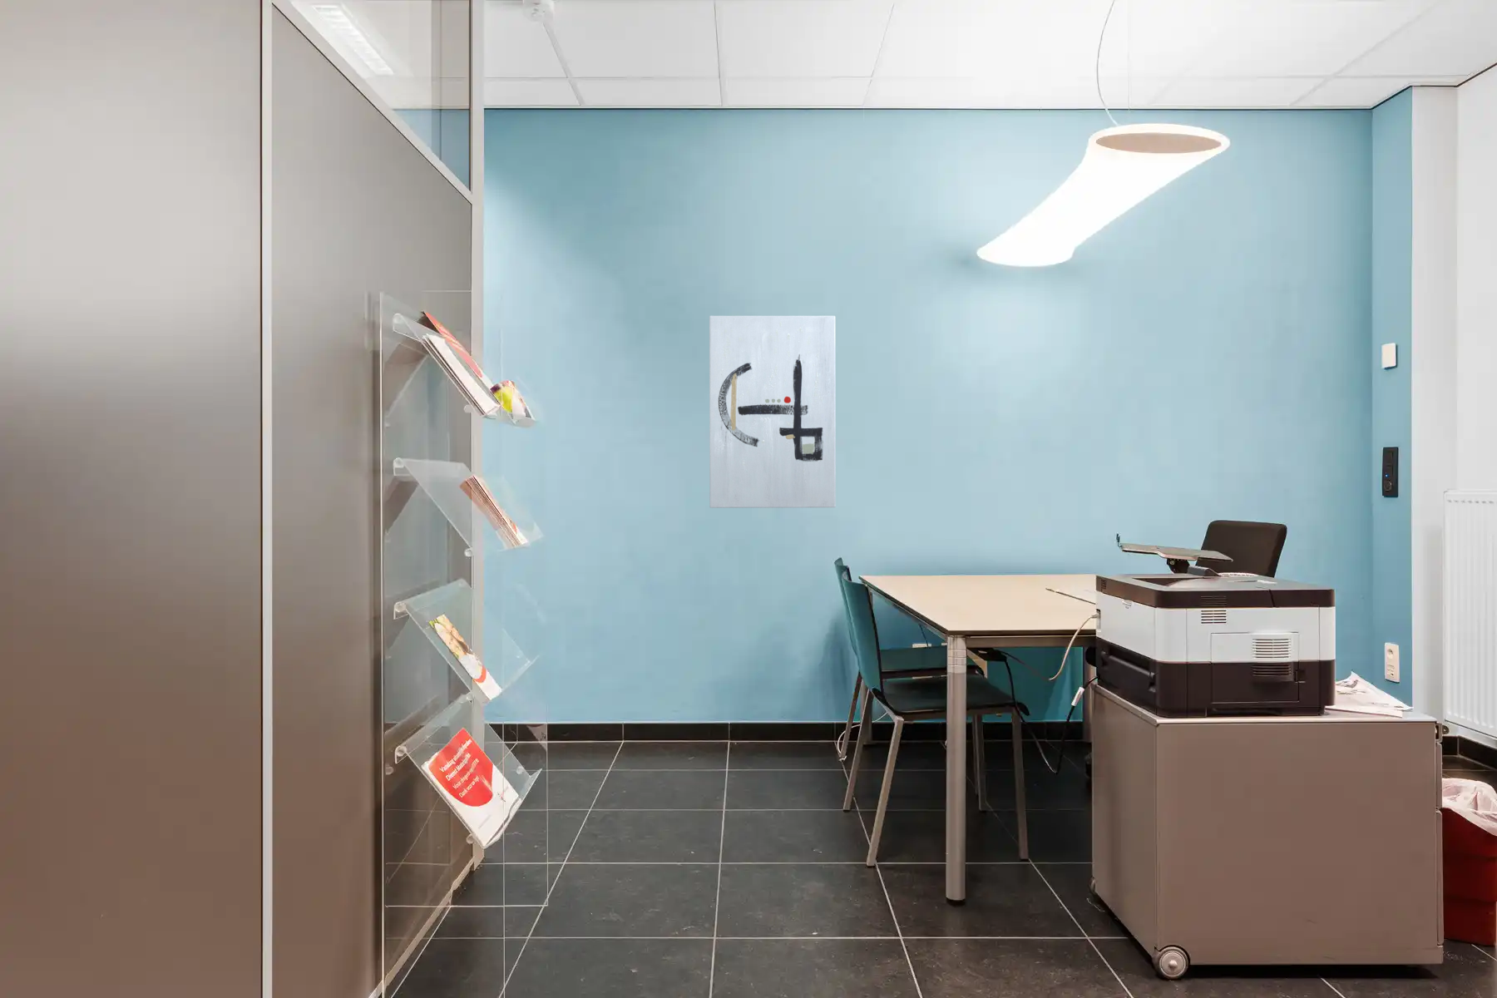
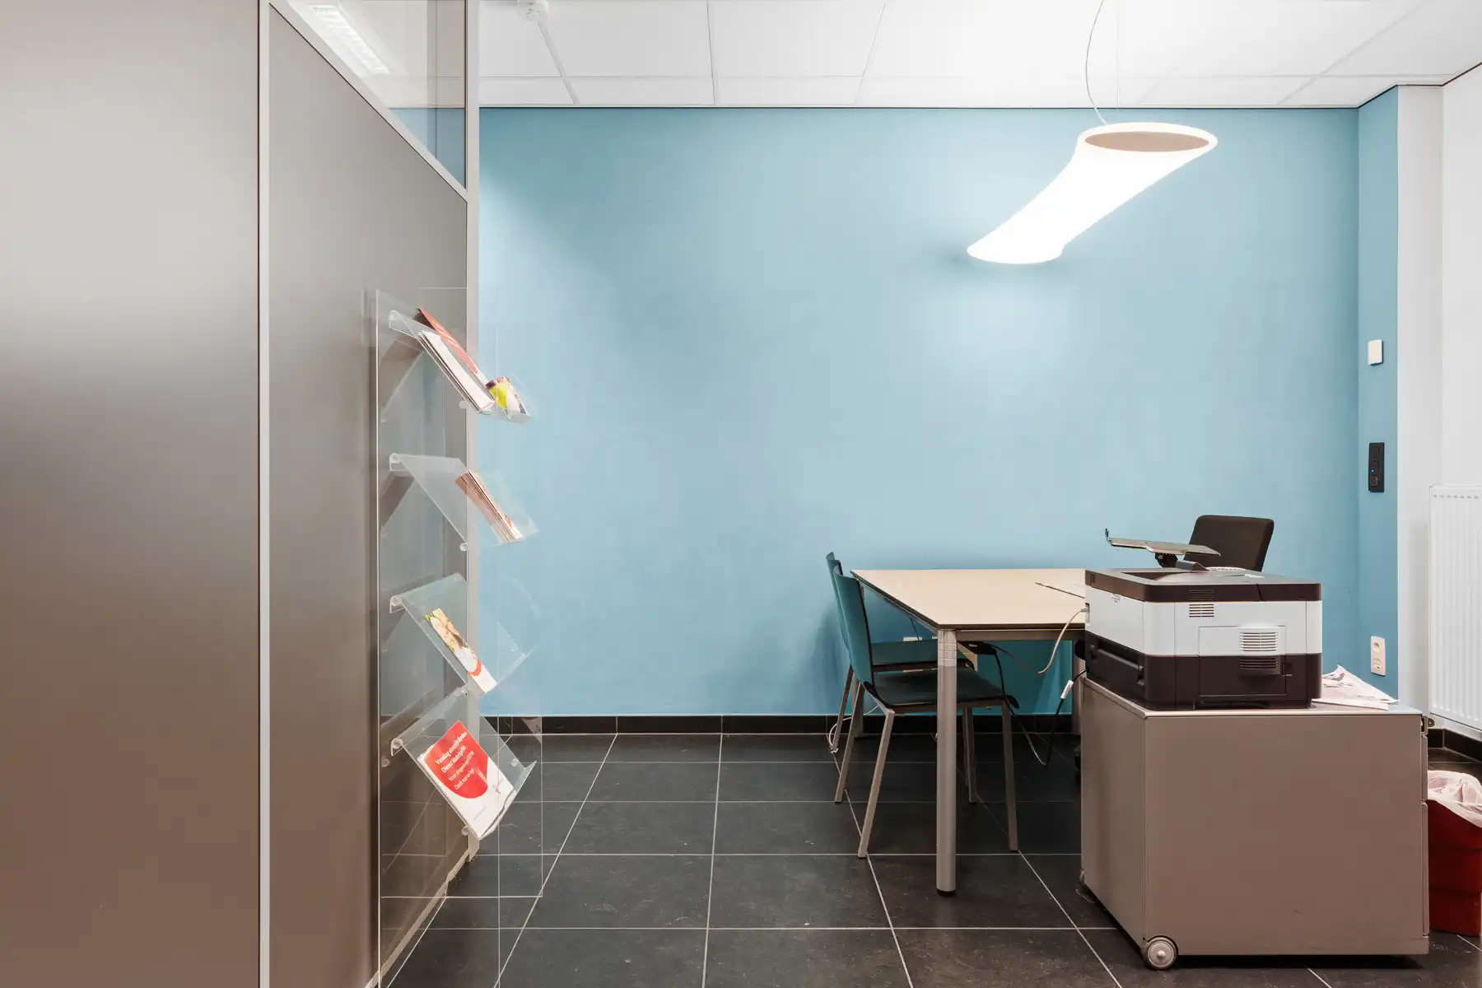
- wall art (772, 412)
